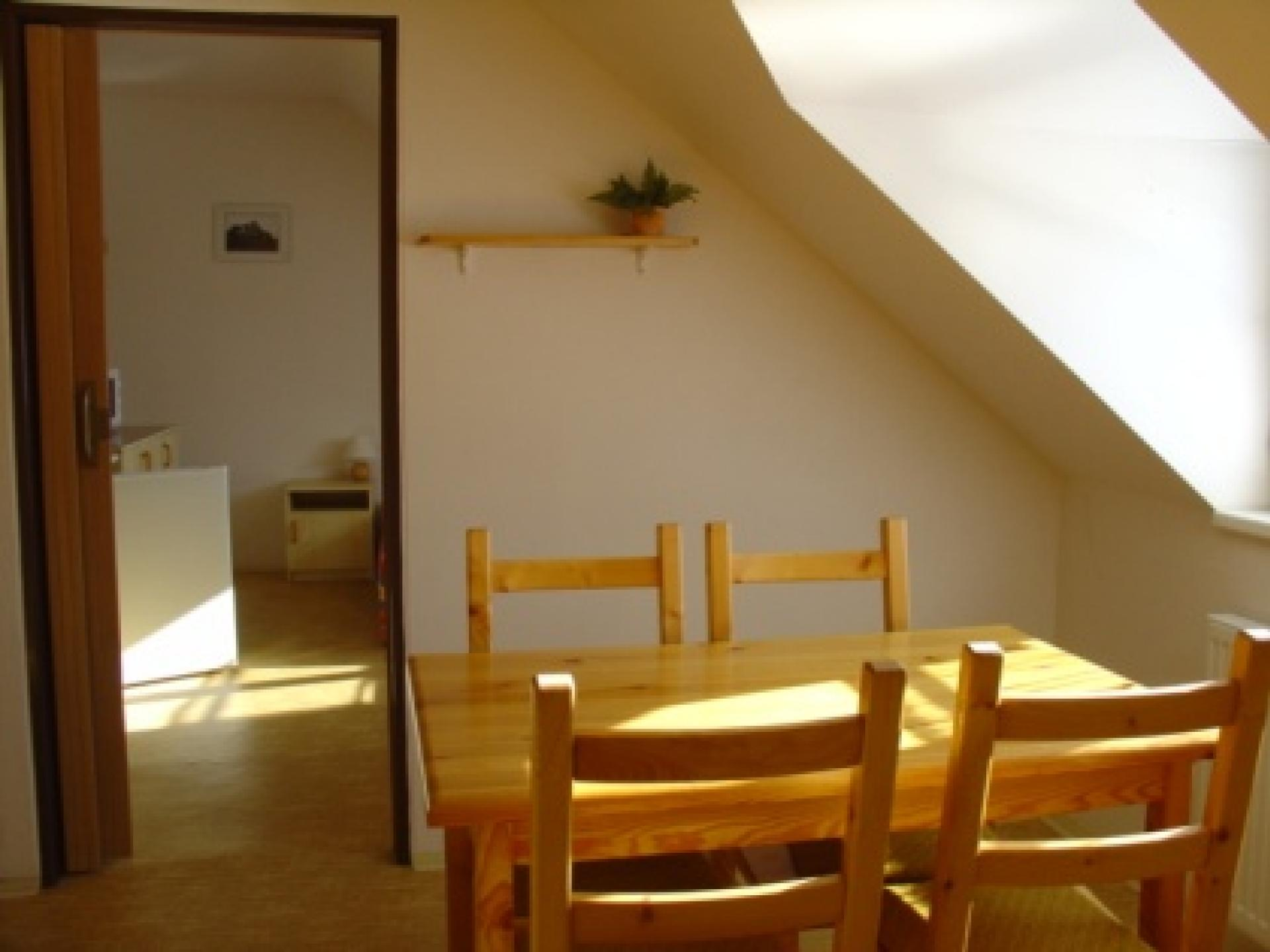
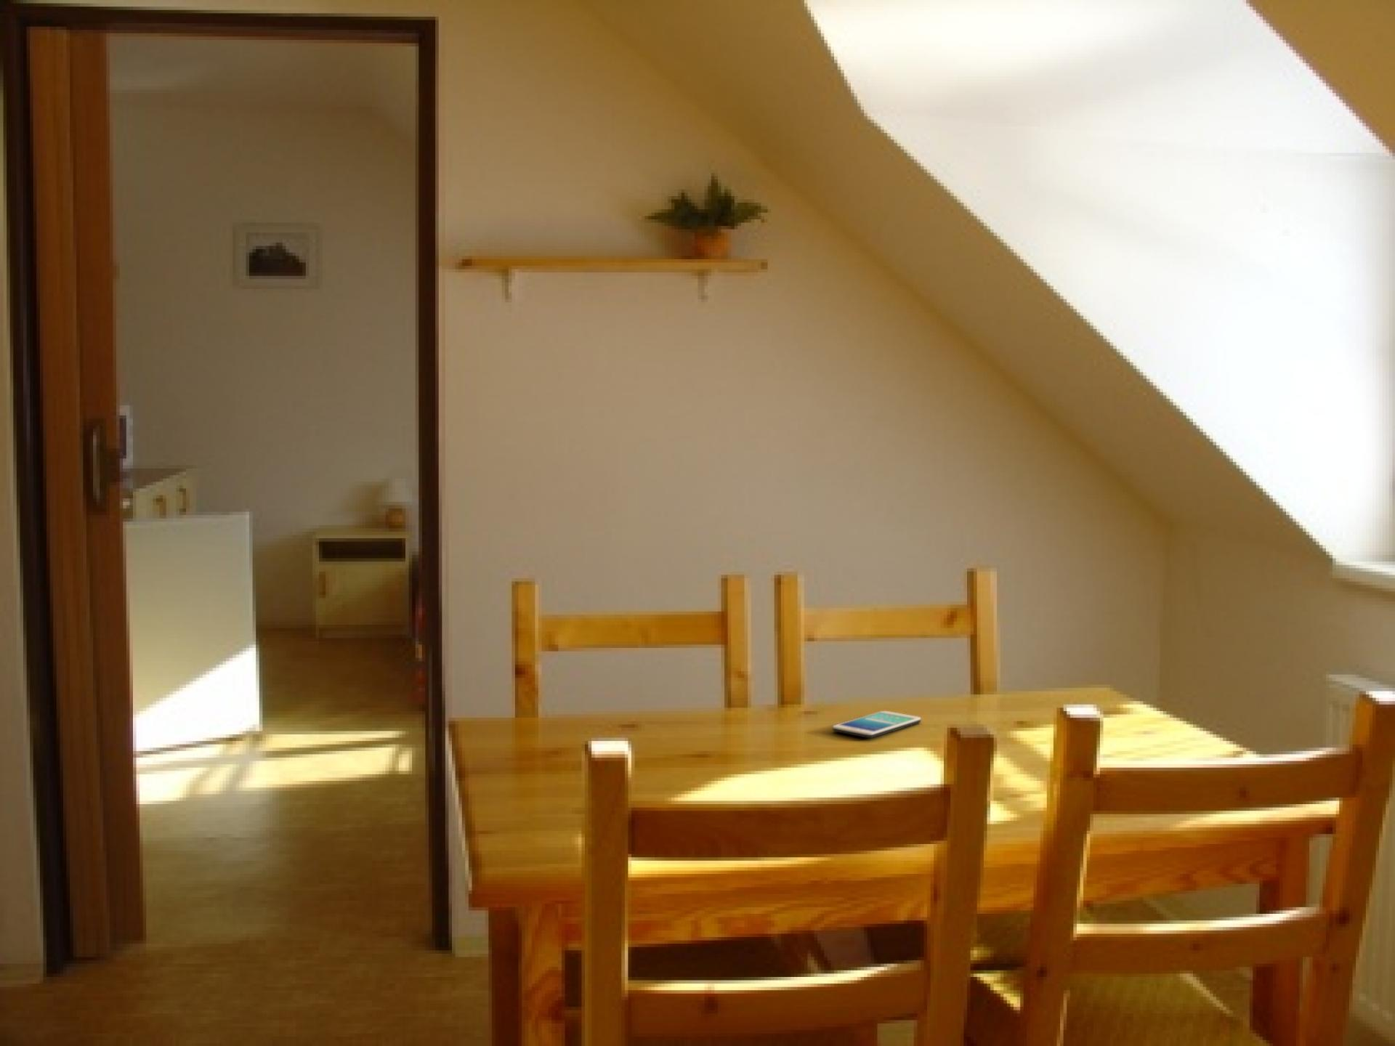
+ smartphone (877, 723)
